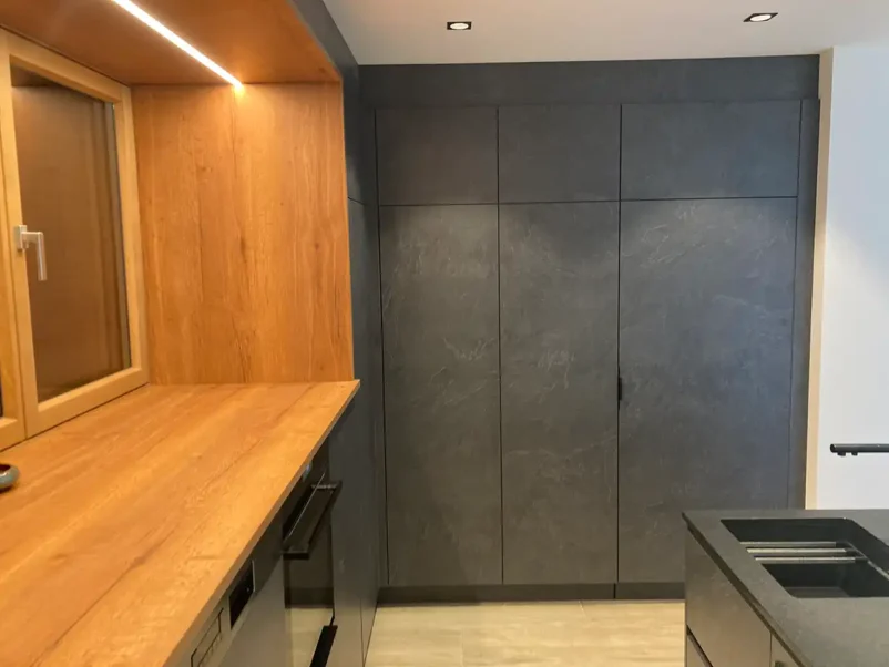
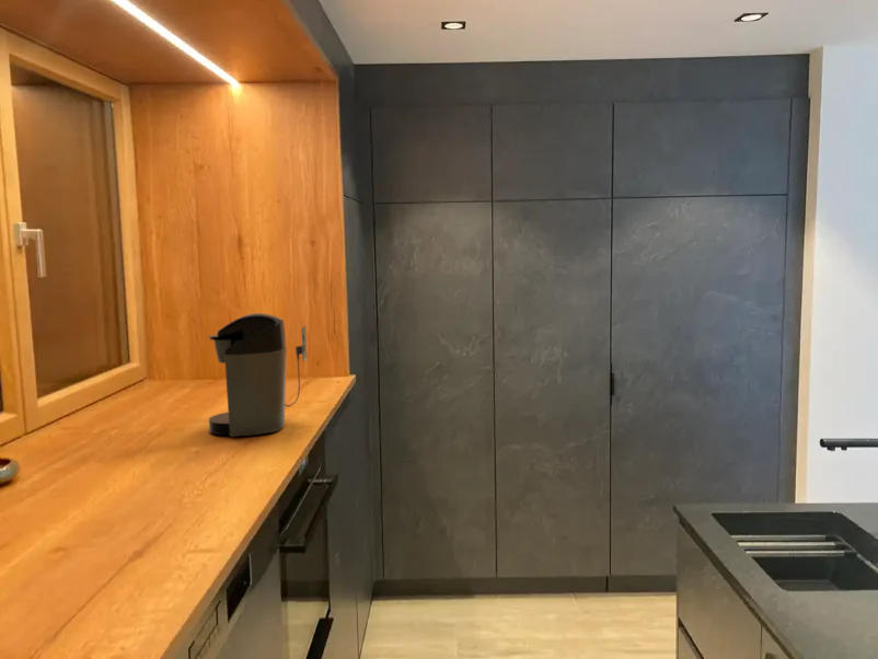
+ coffee maker (256, 367)
